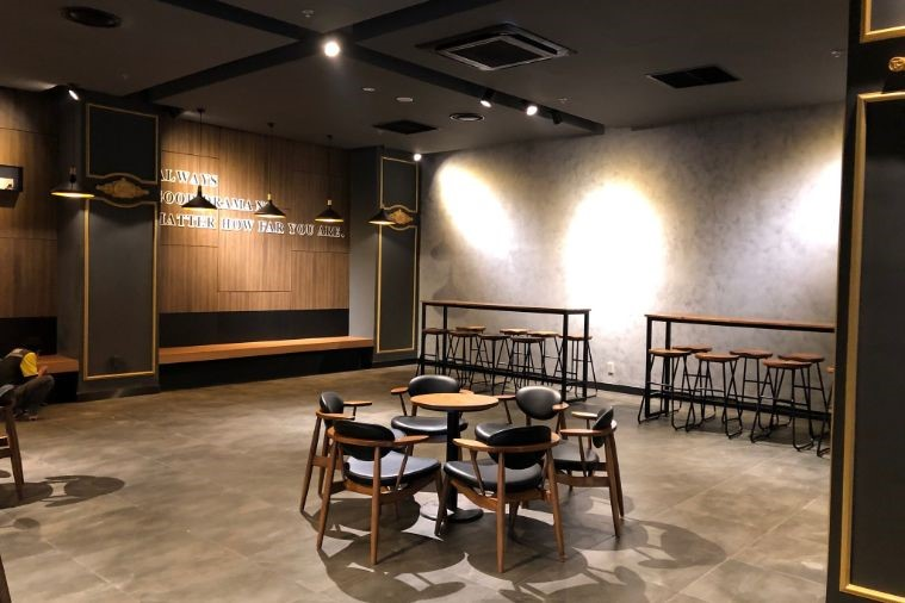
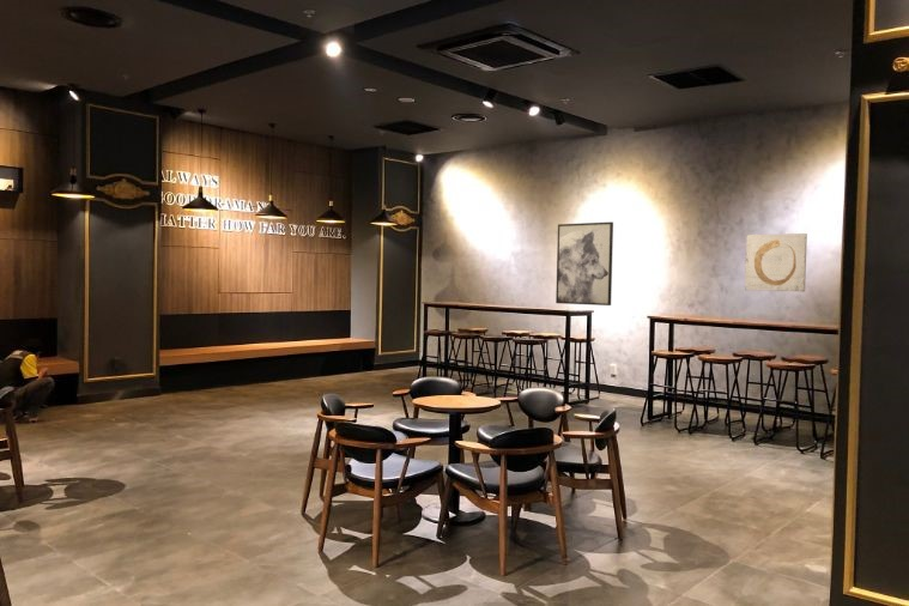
+ wall art (583, 263)
+ wall art (775, 262)
